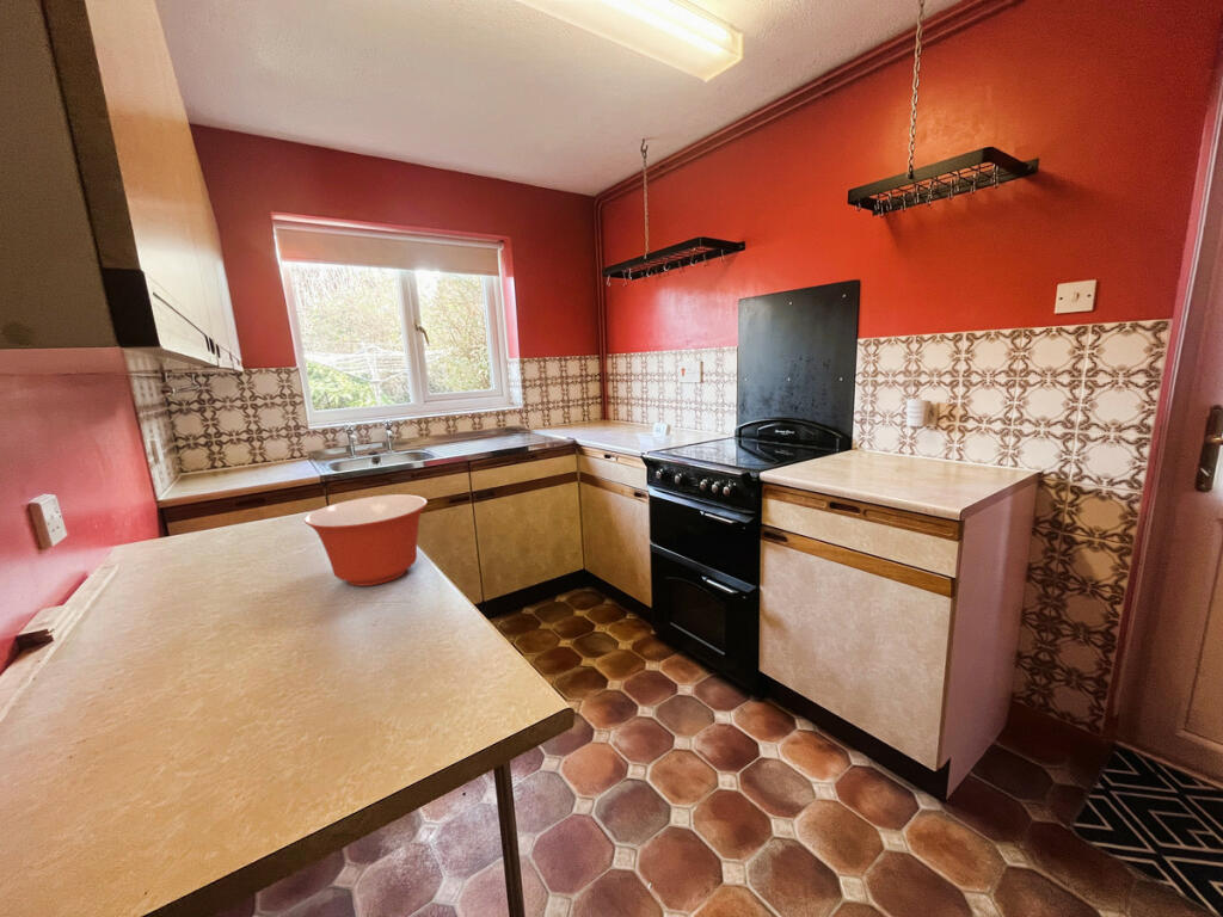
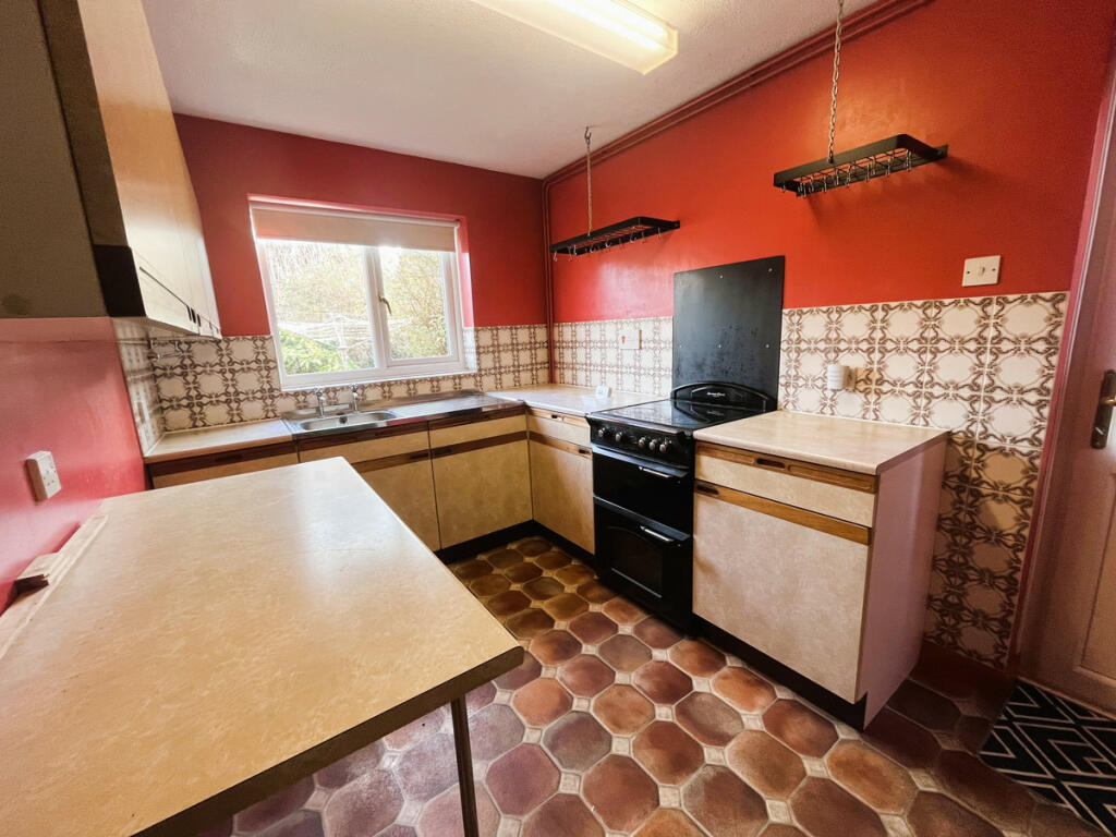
- mixing bowl (373, 541)
